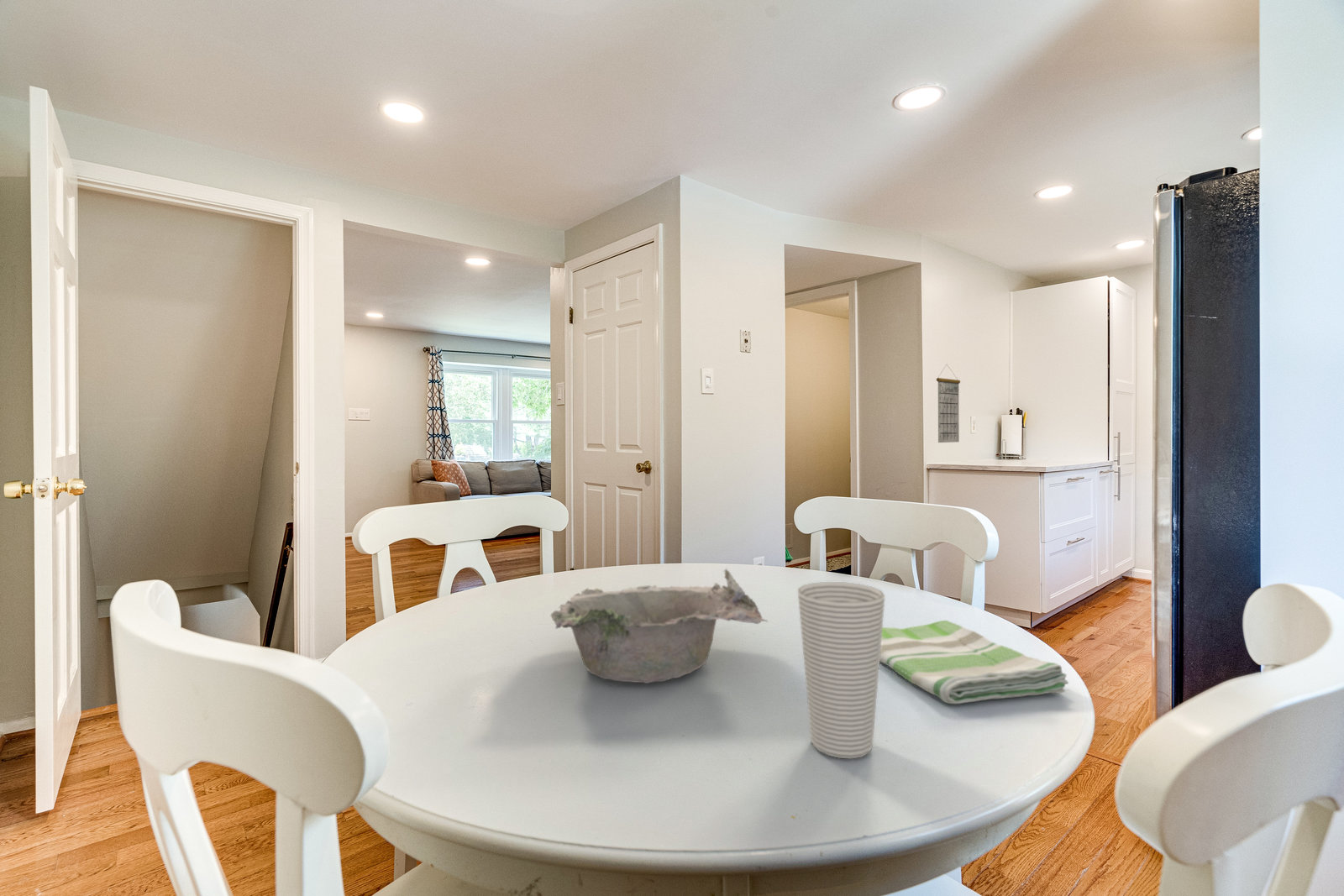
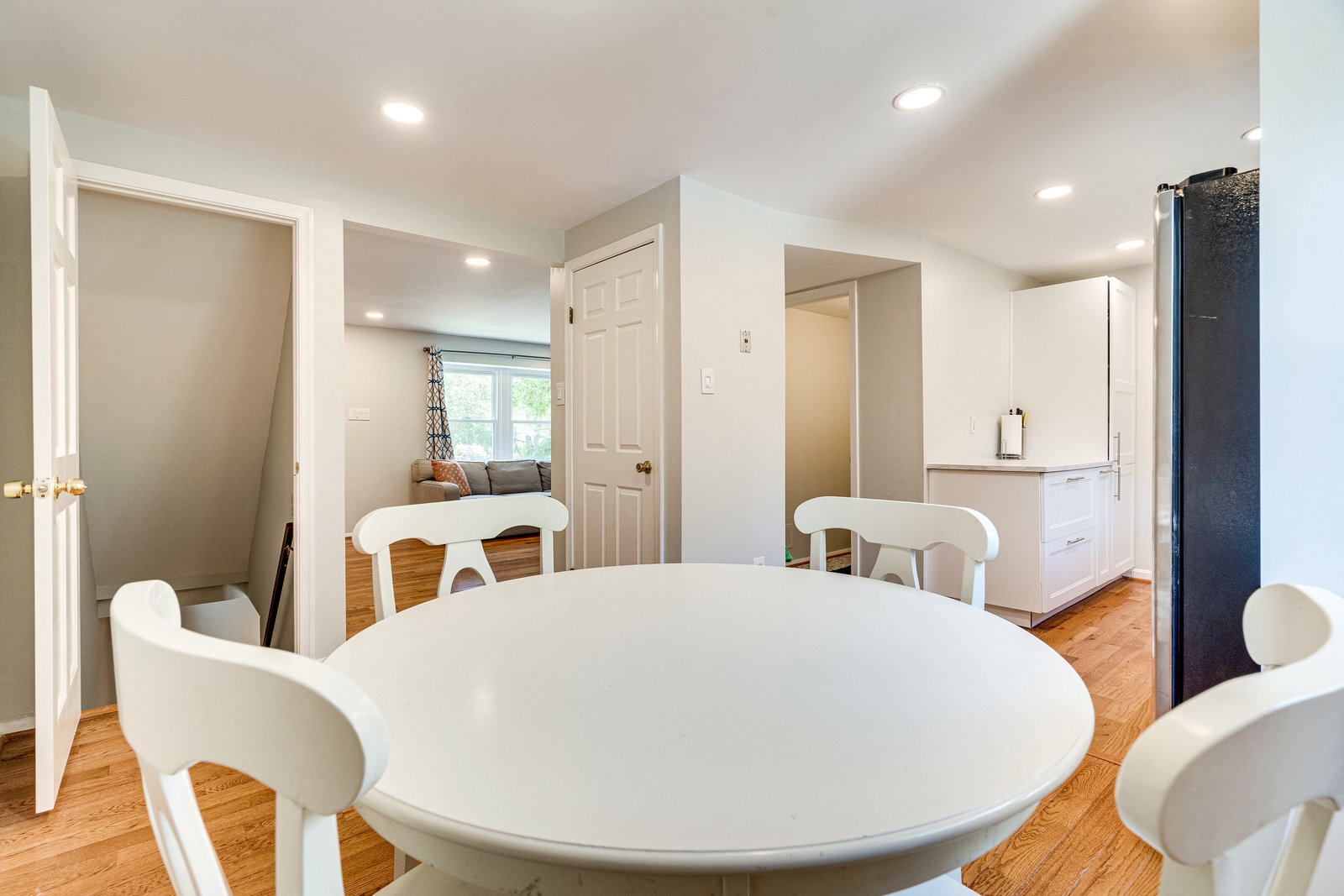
- bowl (655, 623)
- cup (840, 668)
- dish towel (948, 652)
- calendar (948, 403)
